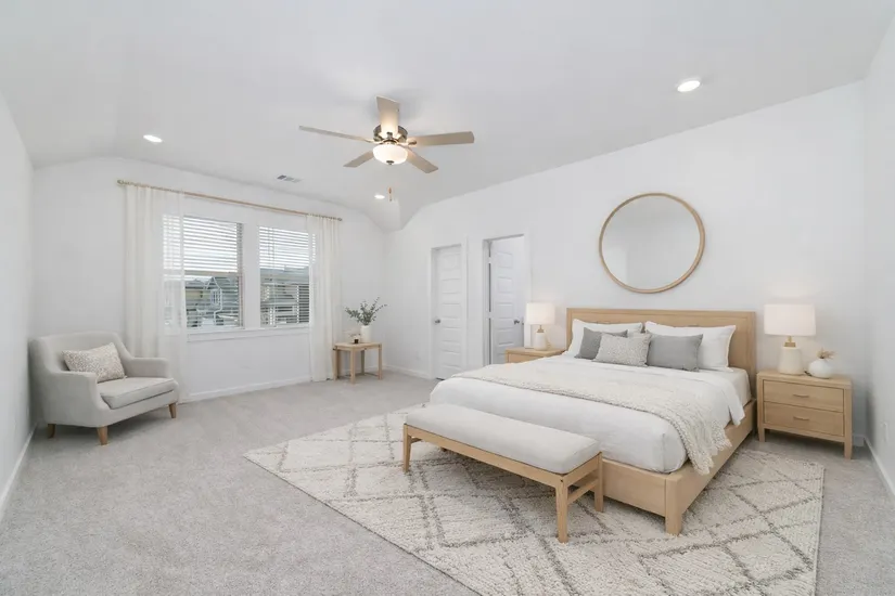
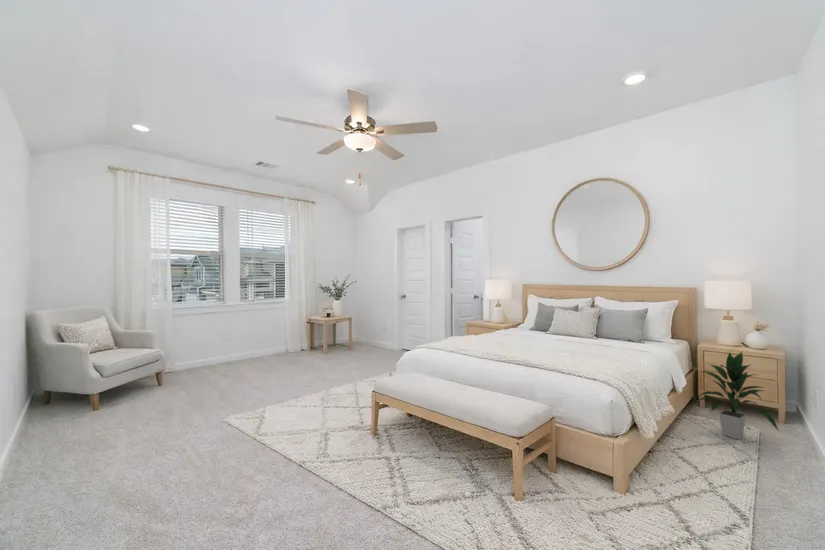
+ indoor plant (734, 395)
